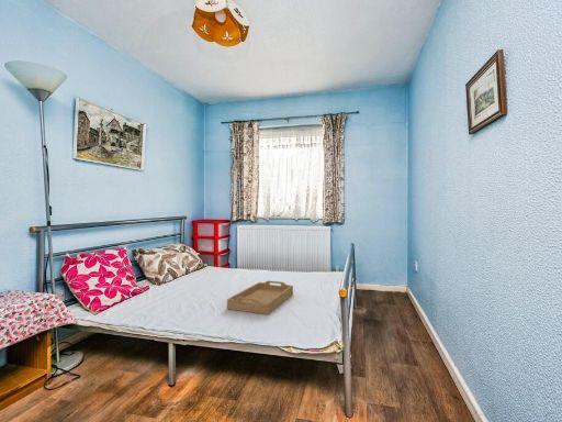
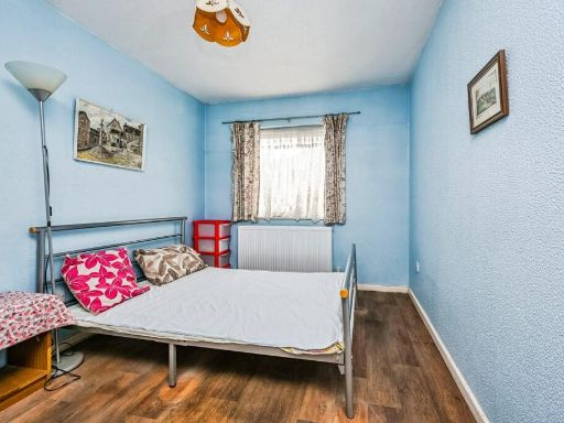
- serving tray (262, 295)
